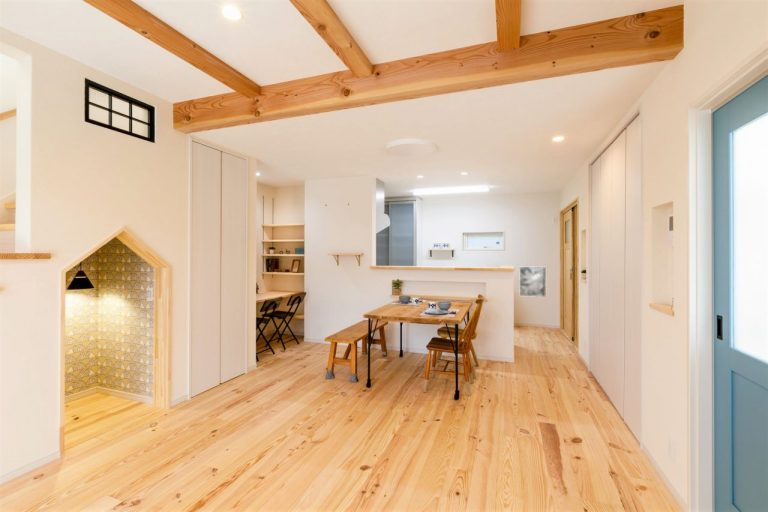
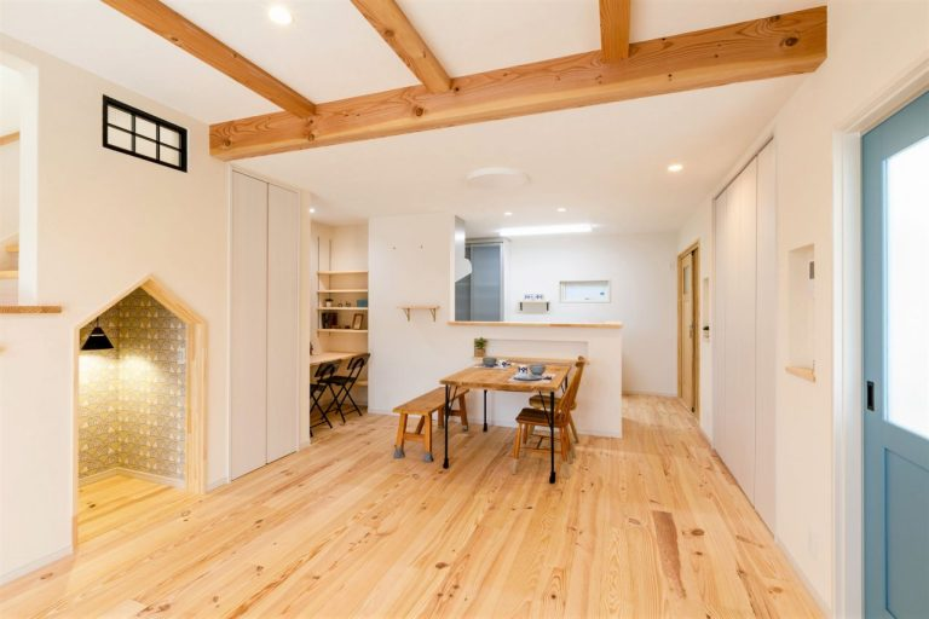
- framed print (532, 281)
